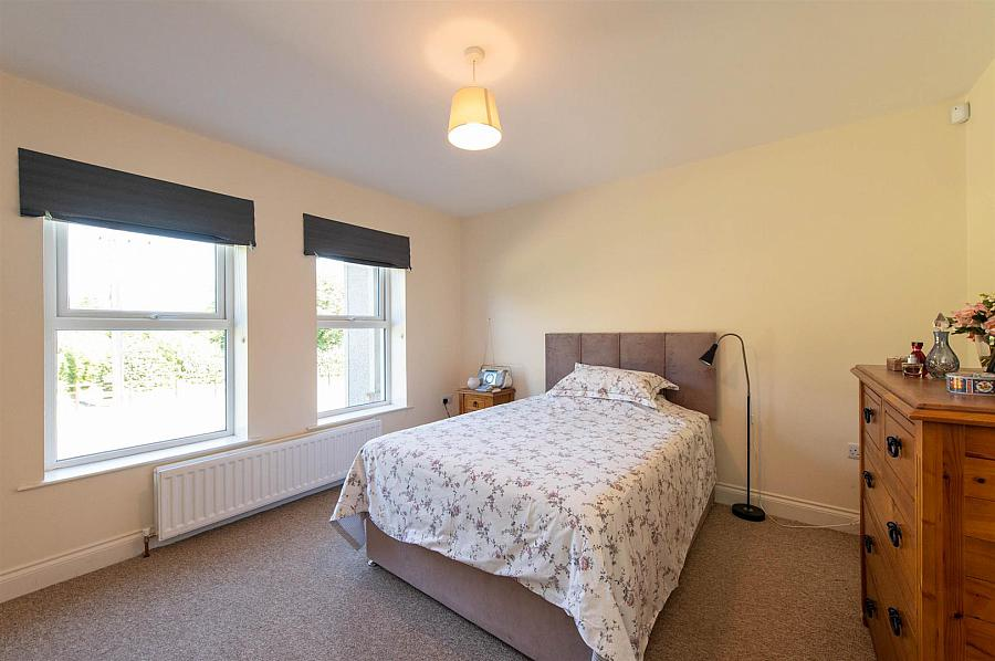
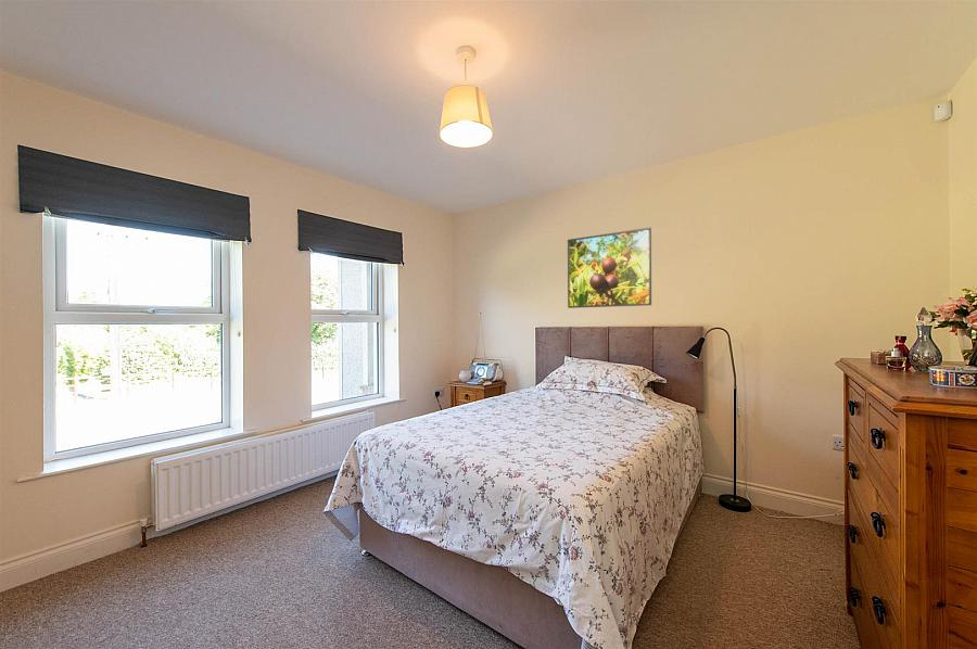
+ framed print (607, 270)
